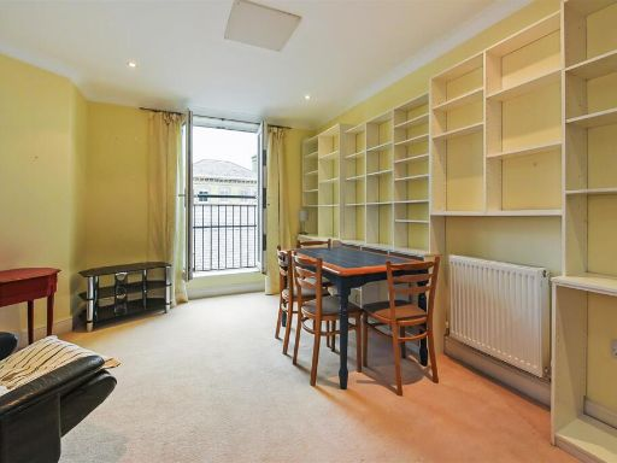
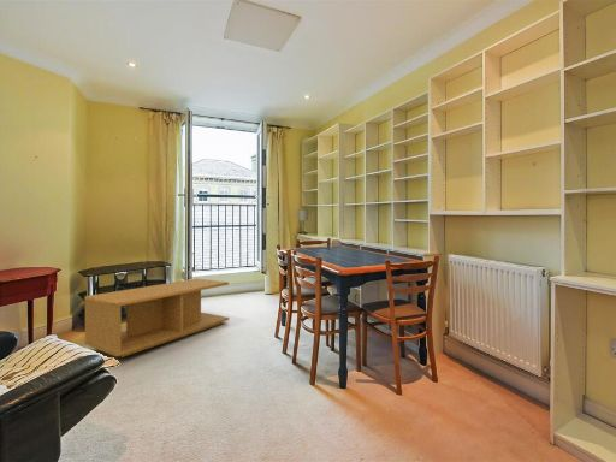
+ coffee table (165, 312)
